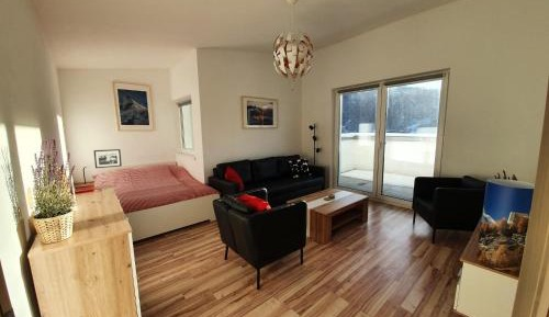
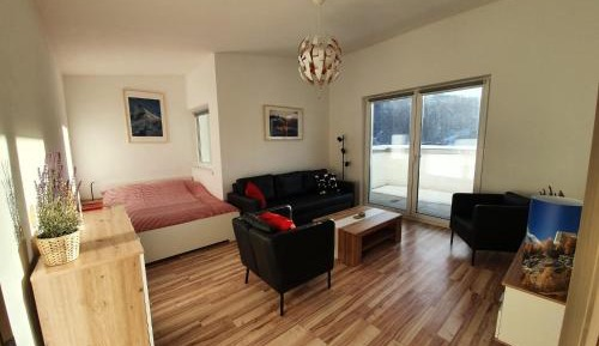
- picture frame (108, 158)
